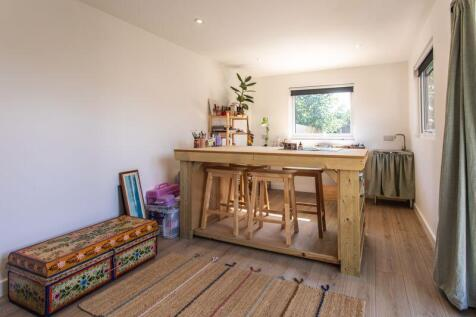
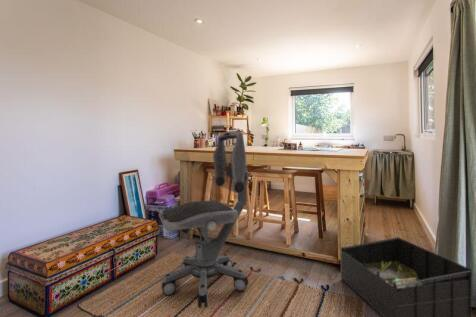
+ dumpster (397, 276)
+ office chair (206, 208)
